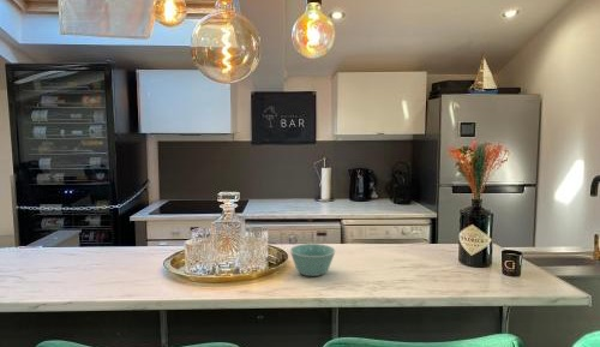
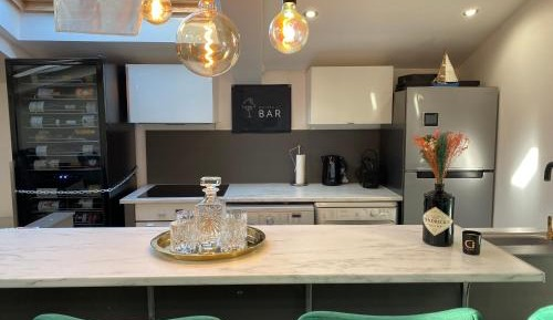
- bowl (312, 261)
